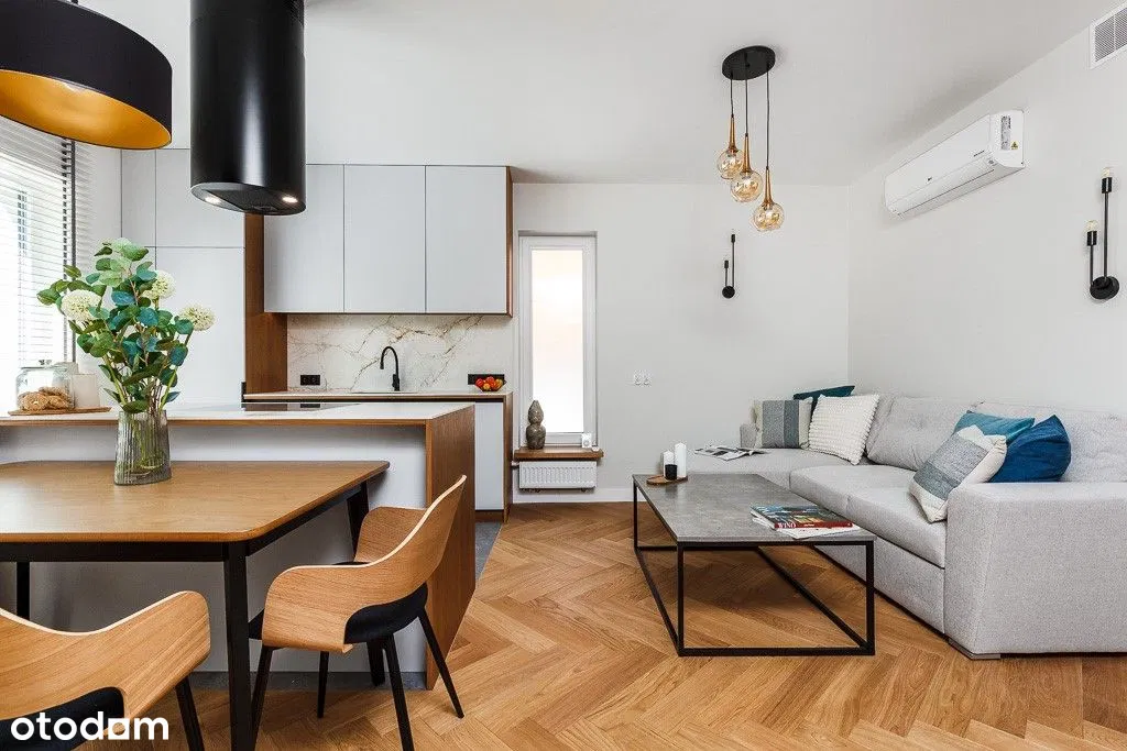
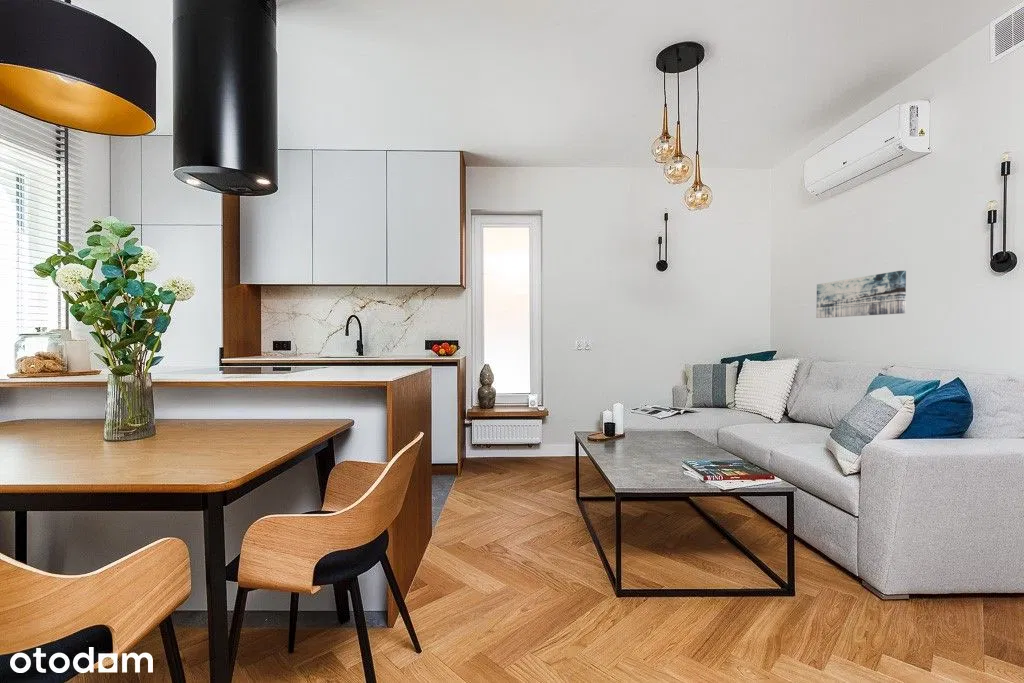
+ wall art (855, 297)
